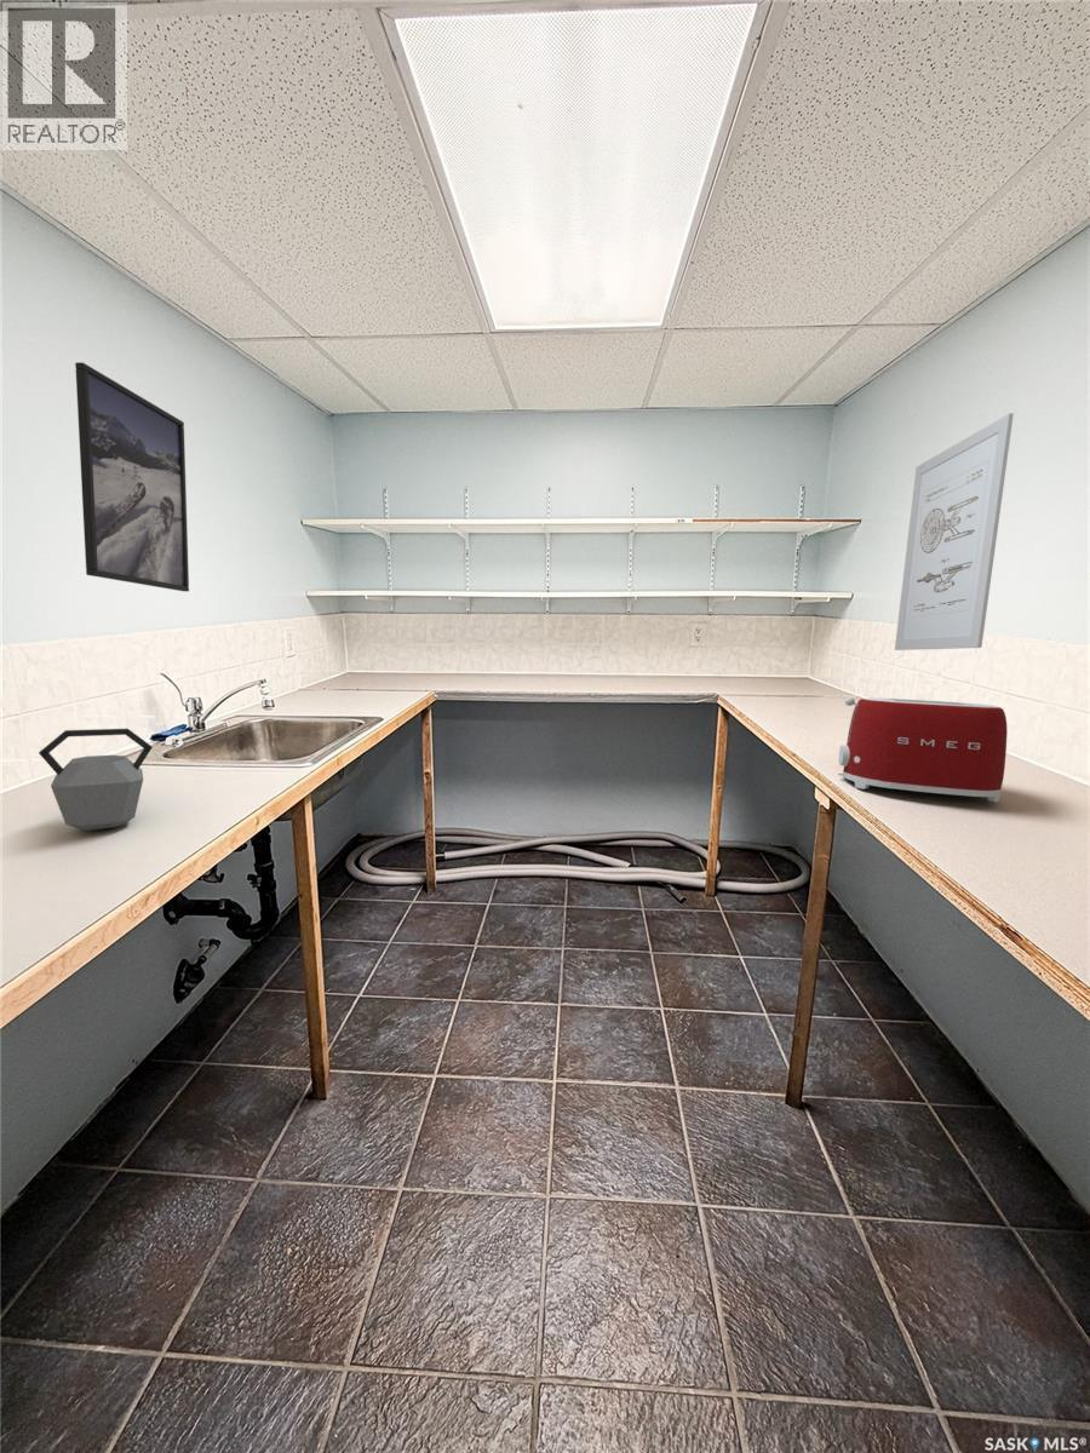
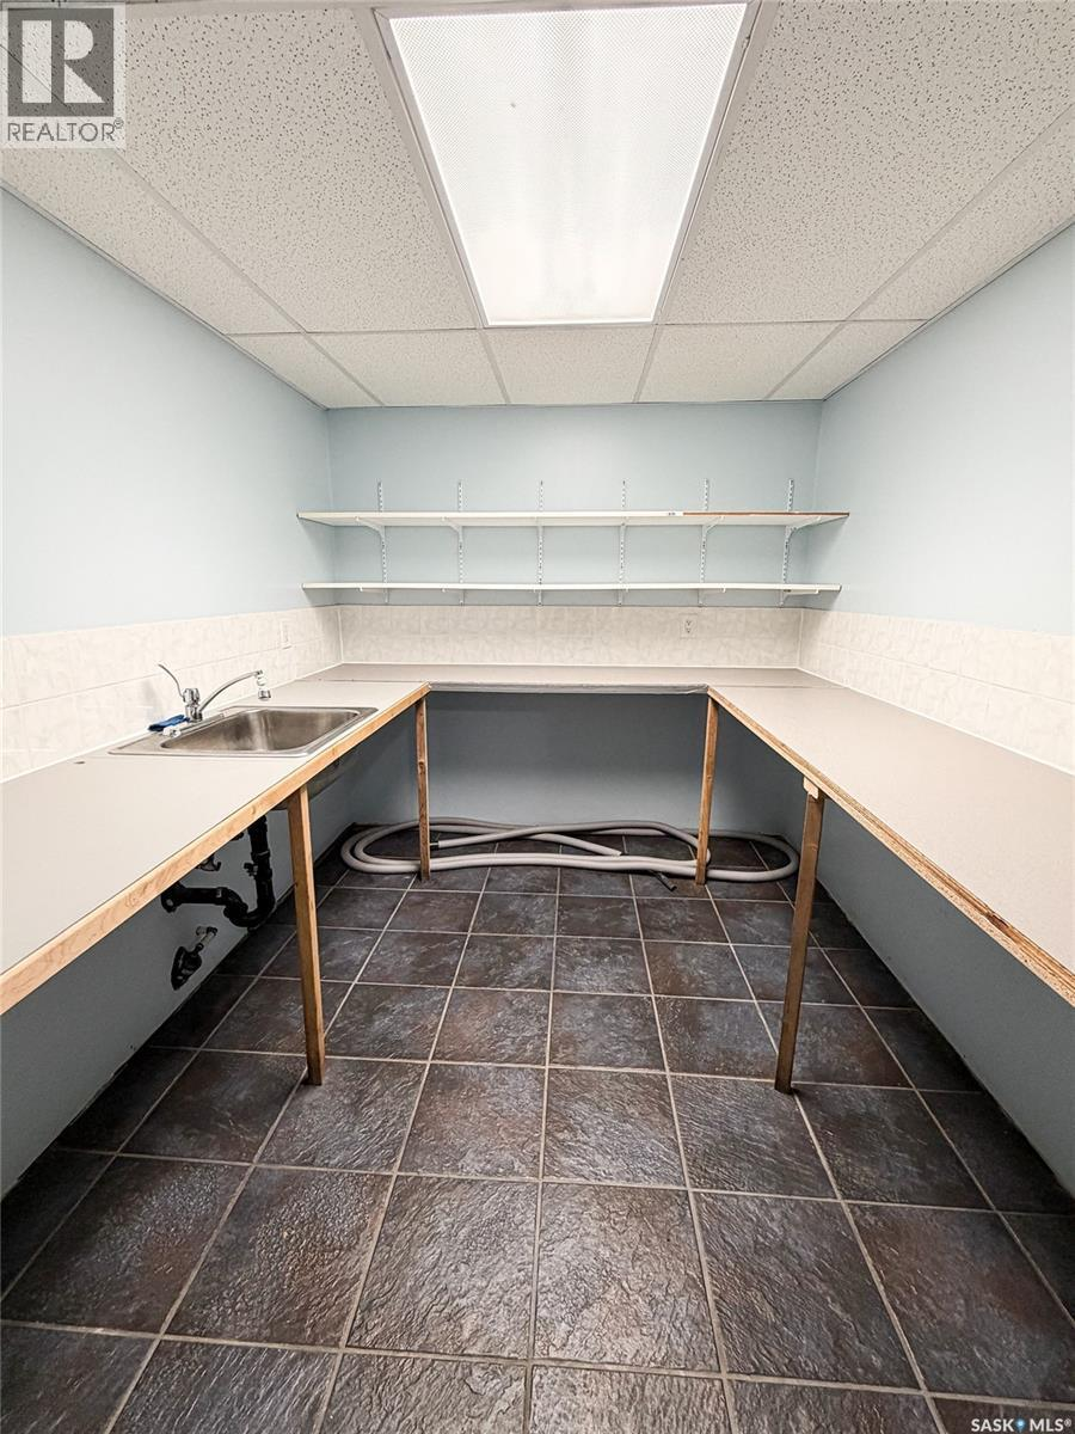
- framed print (139, 492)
- toaster (919, 745)
- wall art (945, 547)
- kettle (101, 770)
